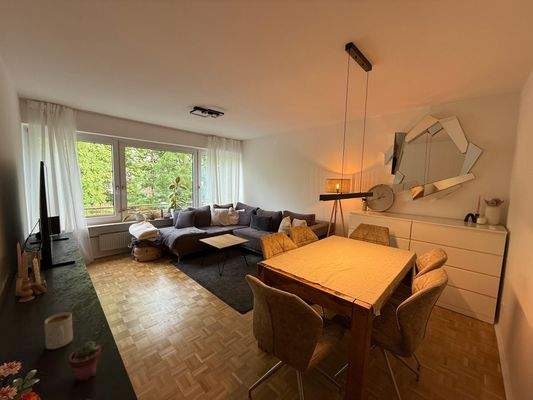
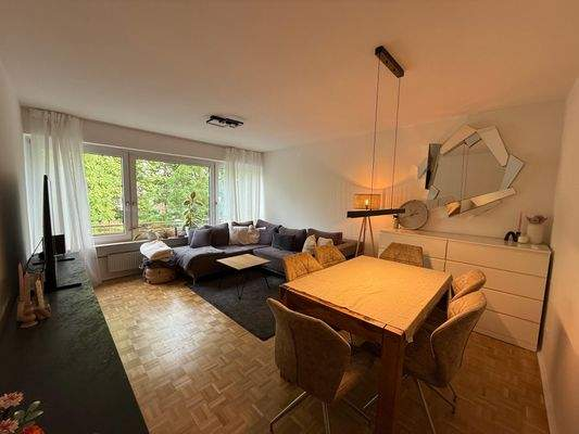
- mug (59, 332)
- potted succulent (85, 358)
